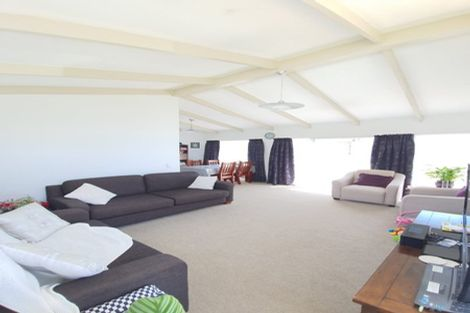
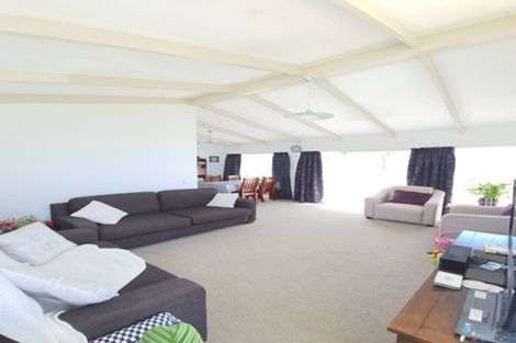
+ notepad (448, 279)
